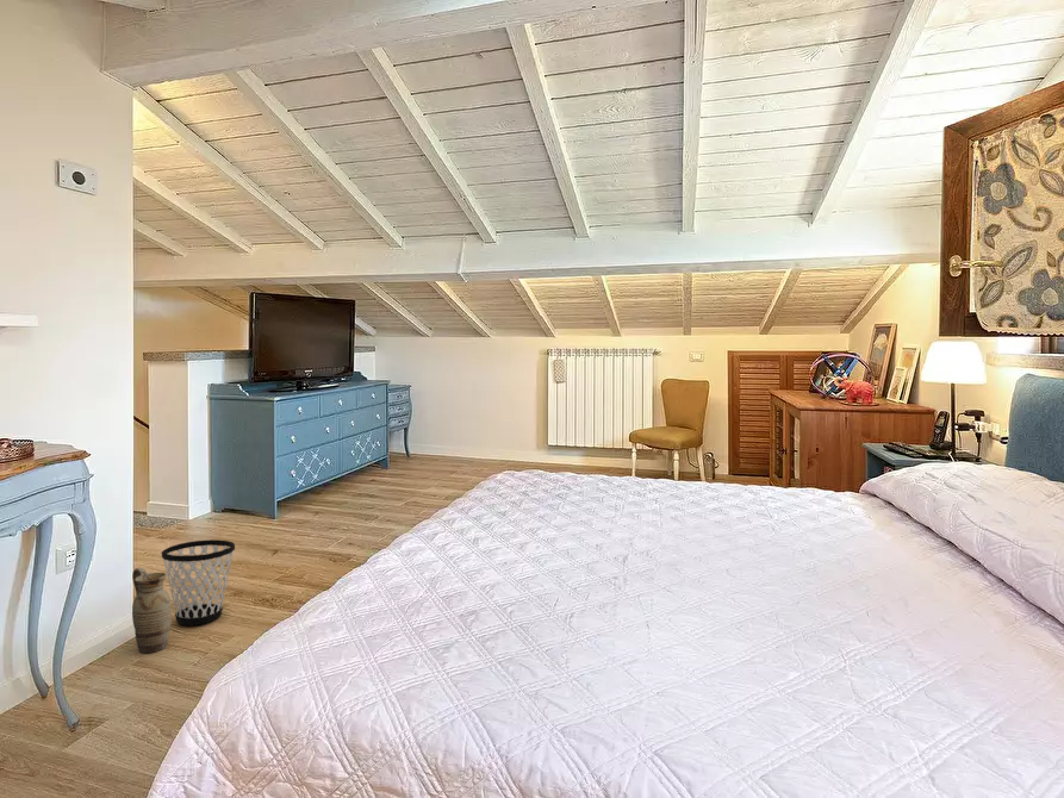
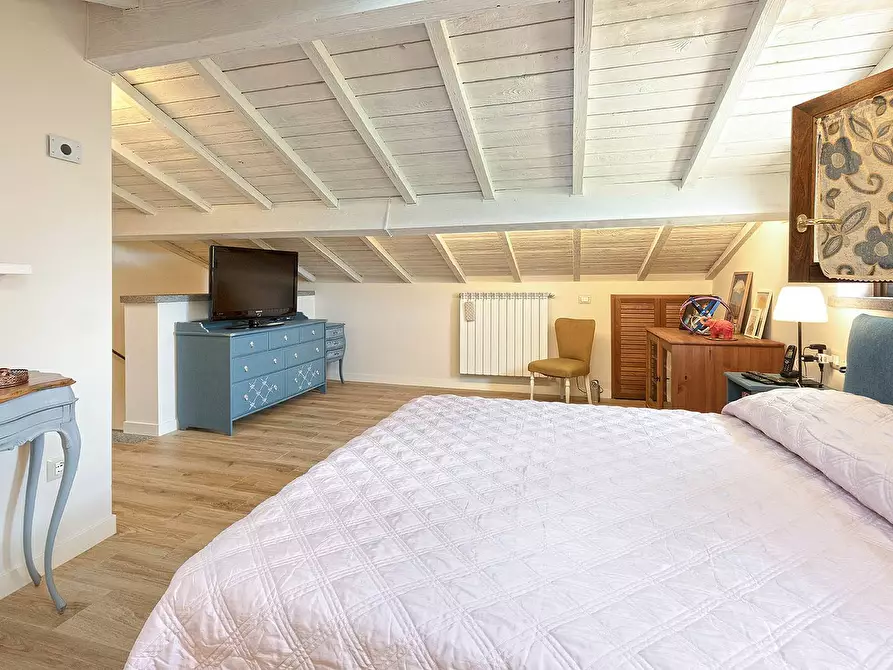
- ceramic jug (148, 607)
- wastebasket (197, 584)
